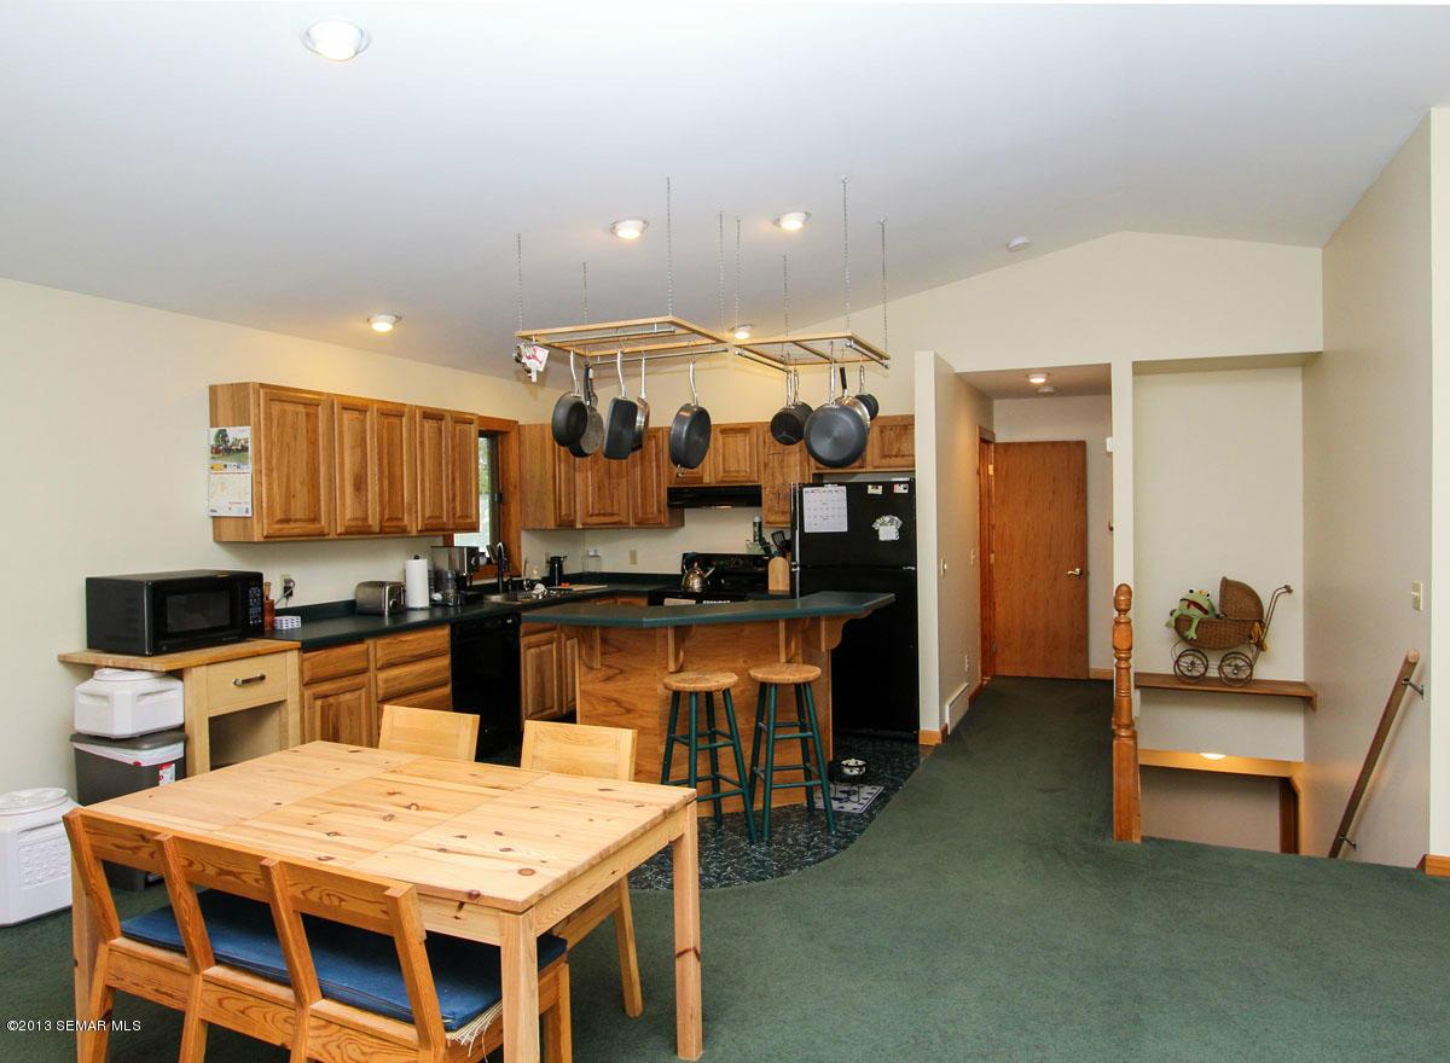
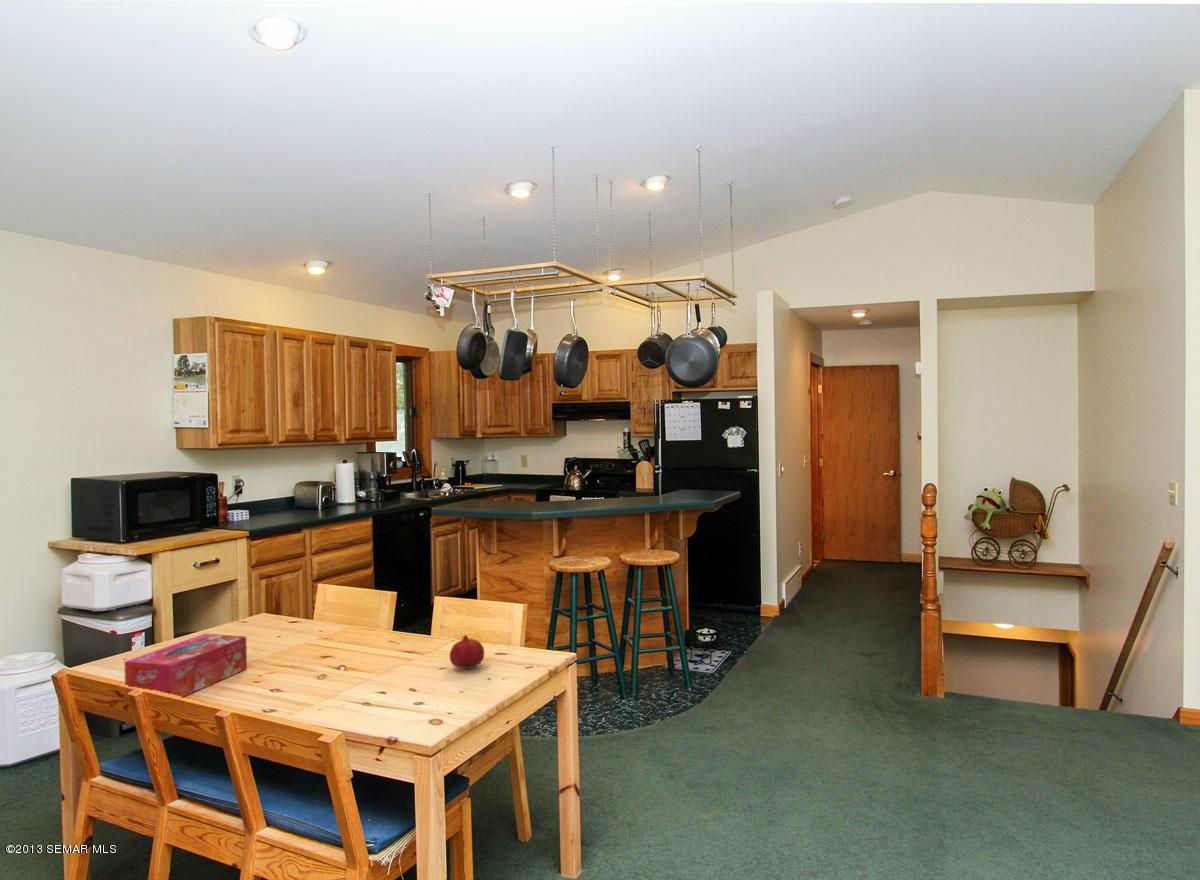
+ fruit (467, 651)
+ tissue box (189, 665)
